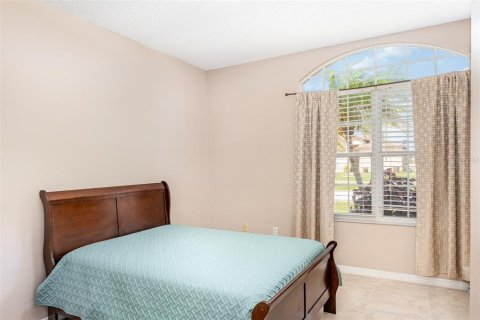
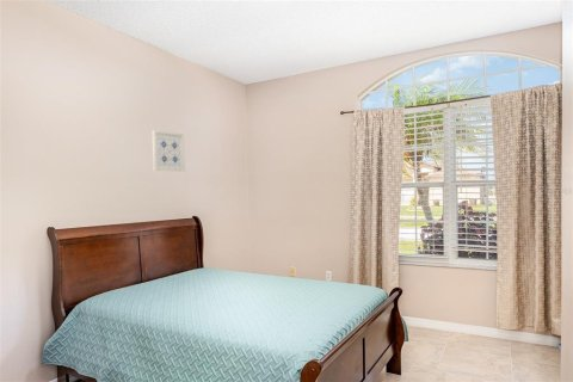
+ wall art (168, 152)
